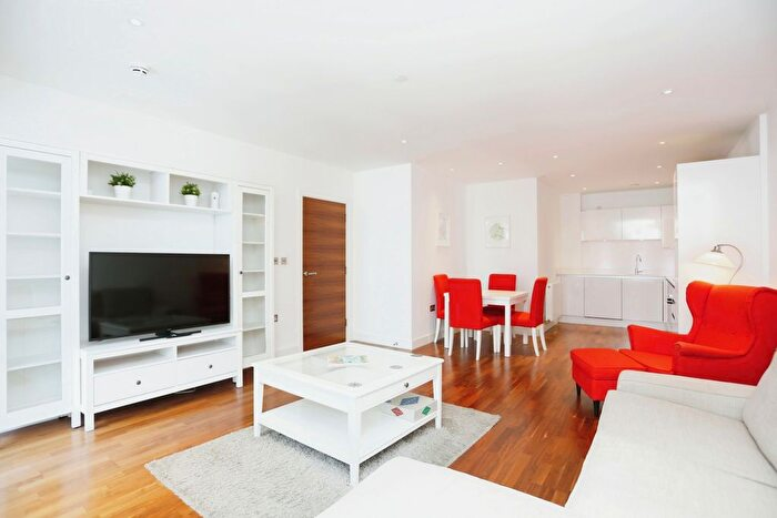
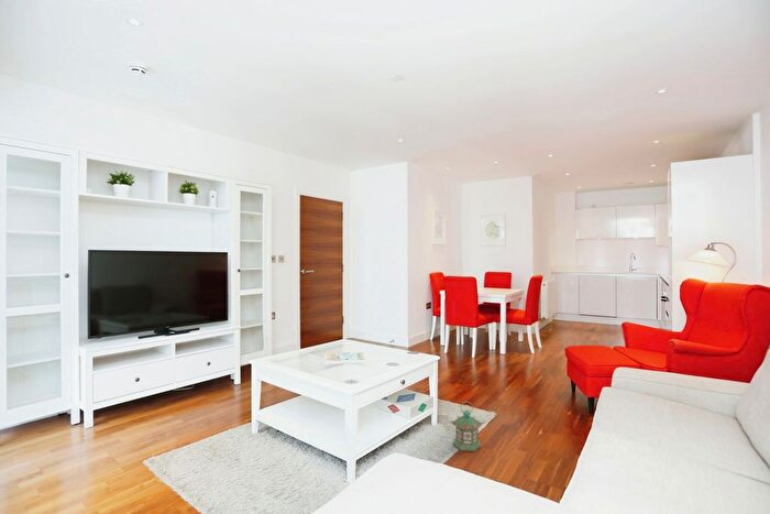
+ lantern (466, 423)
